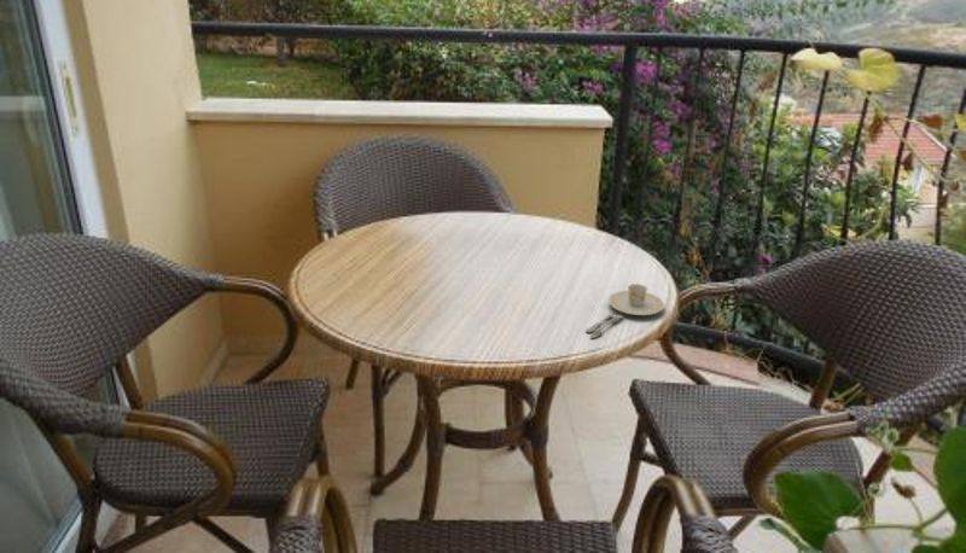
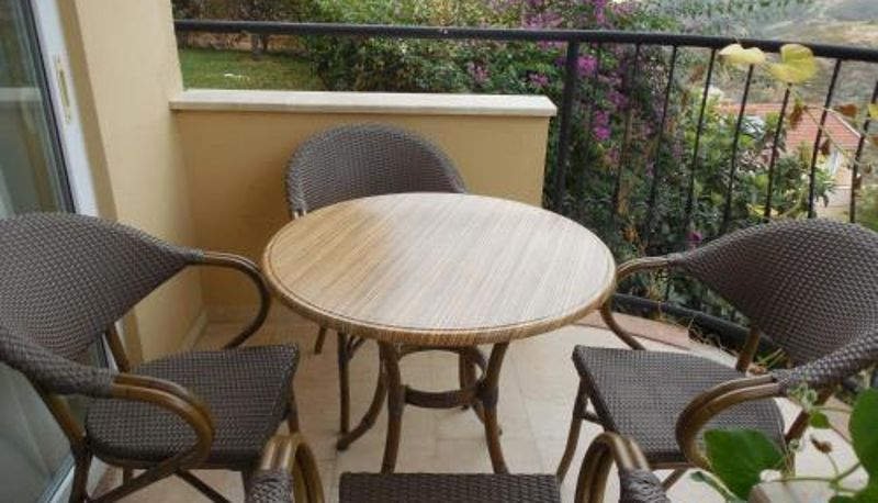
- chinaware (622, 307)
